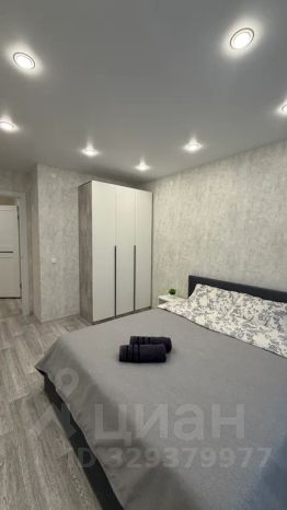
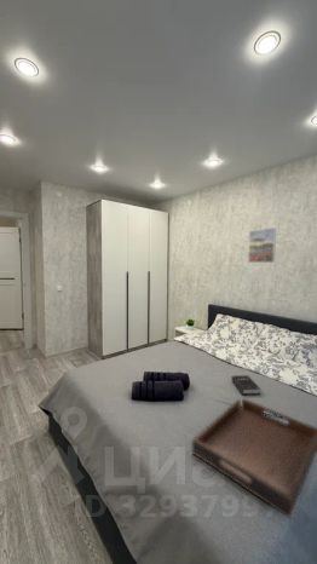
+ hardback book (244, 384)
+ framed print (261, 246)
+ serving tray (258, 441)
